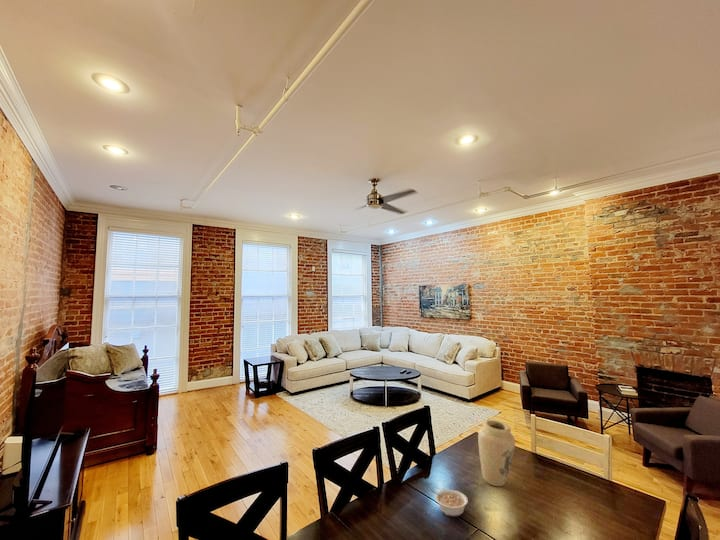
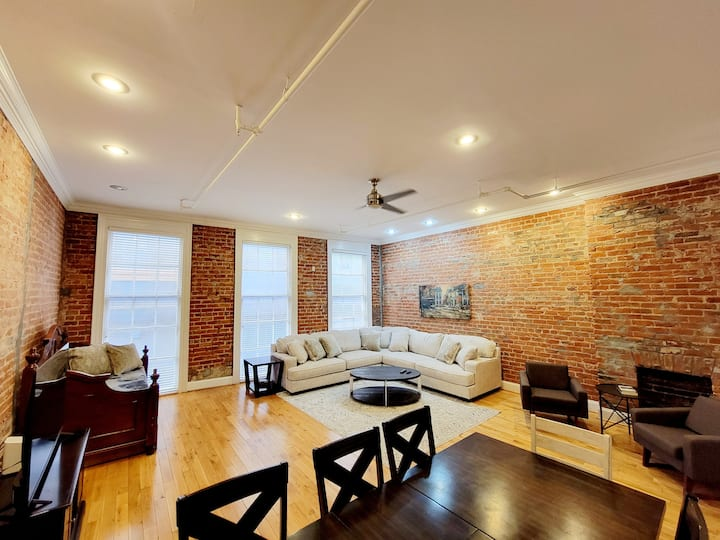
- legume (450, 502)
- vase (496, 452)
